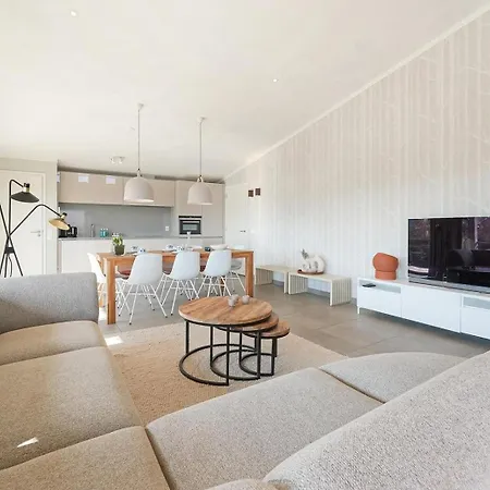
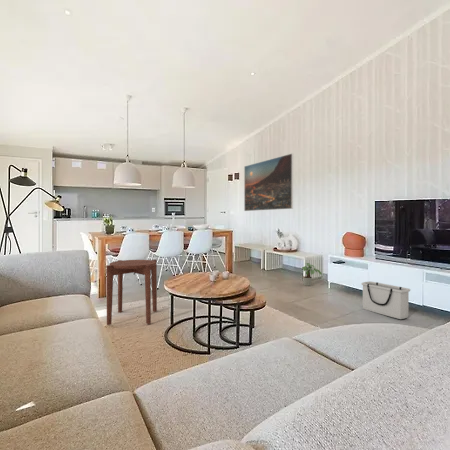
+ storage bin (384, 299)
+ potted plant (309, 274)
+ side table (122, 290)
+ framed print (266, 185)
